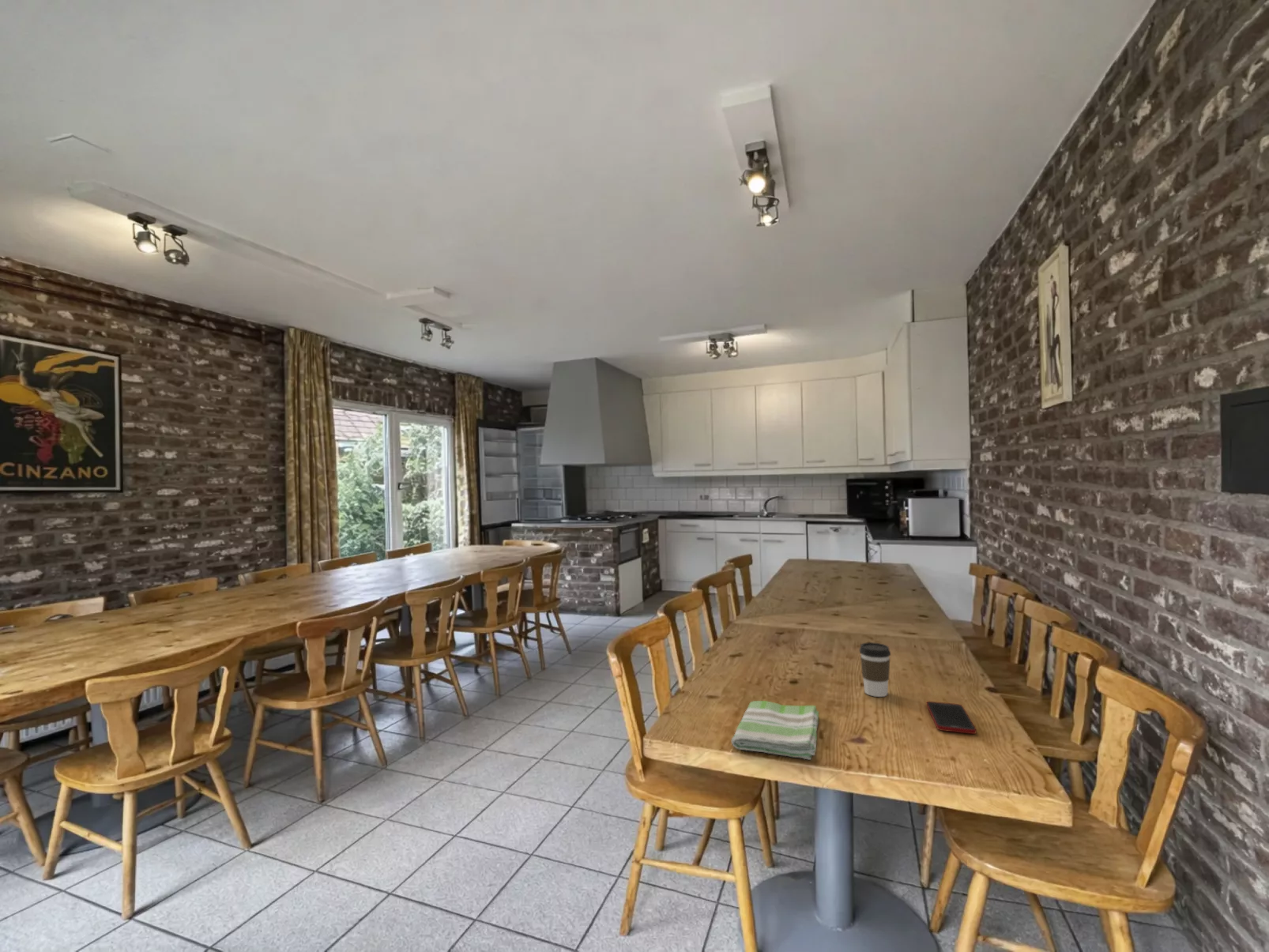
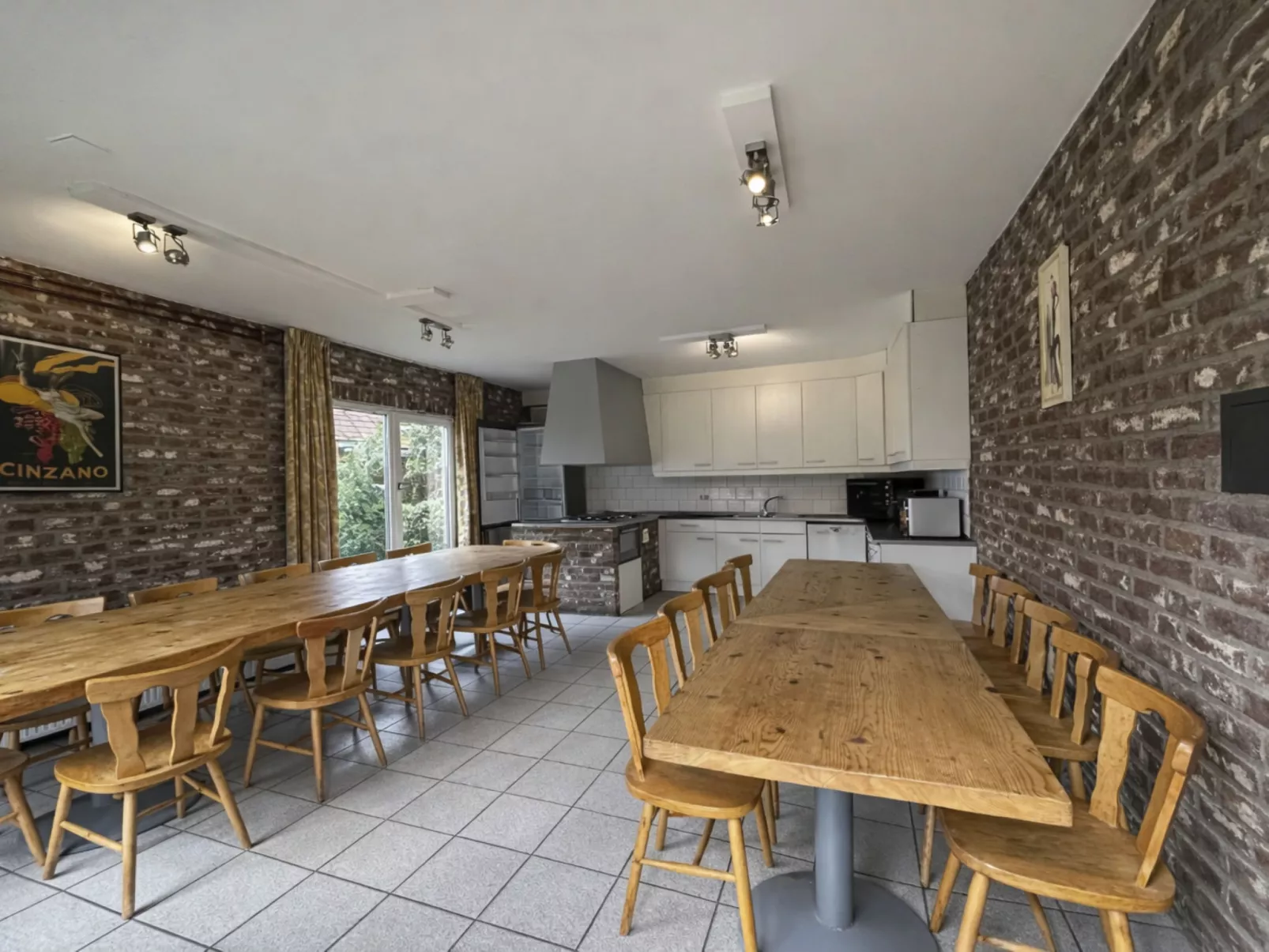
- coffee cup (875, 669)
- cell phone (950, 717)
- dish towel (778, 724)
